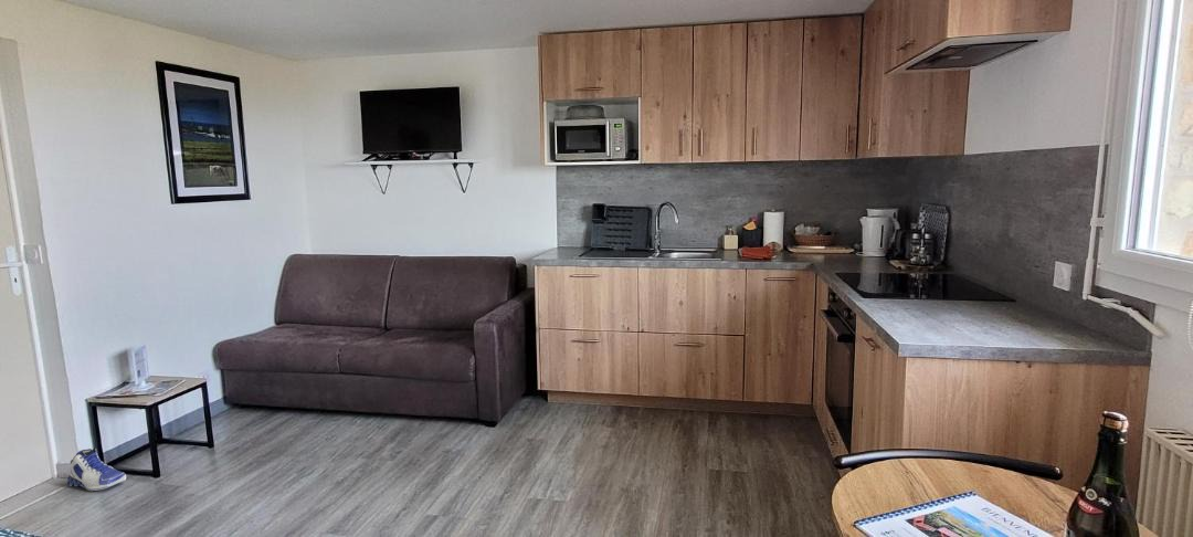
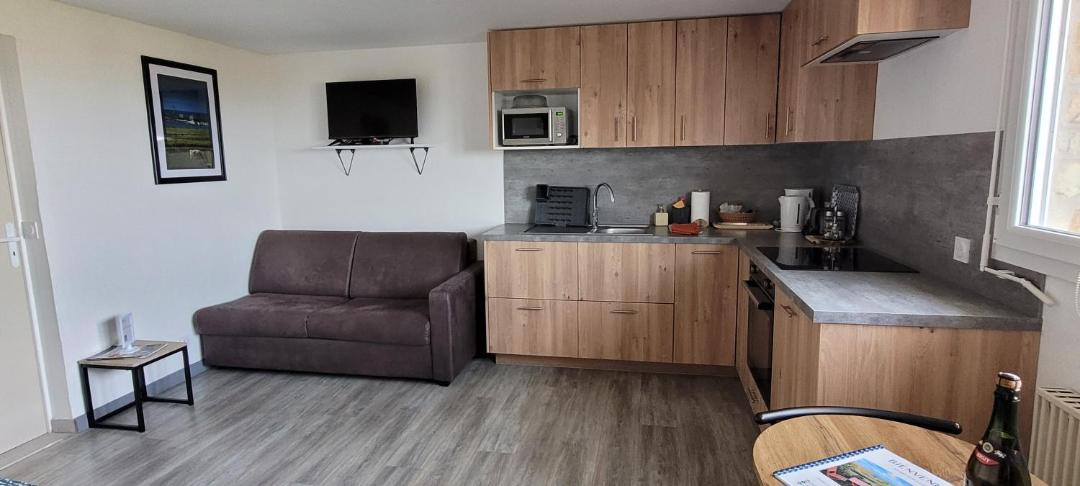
- sneaker (92, 467)
